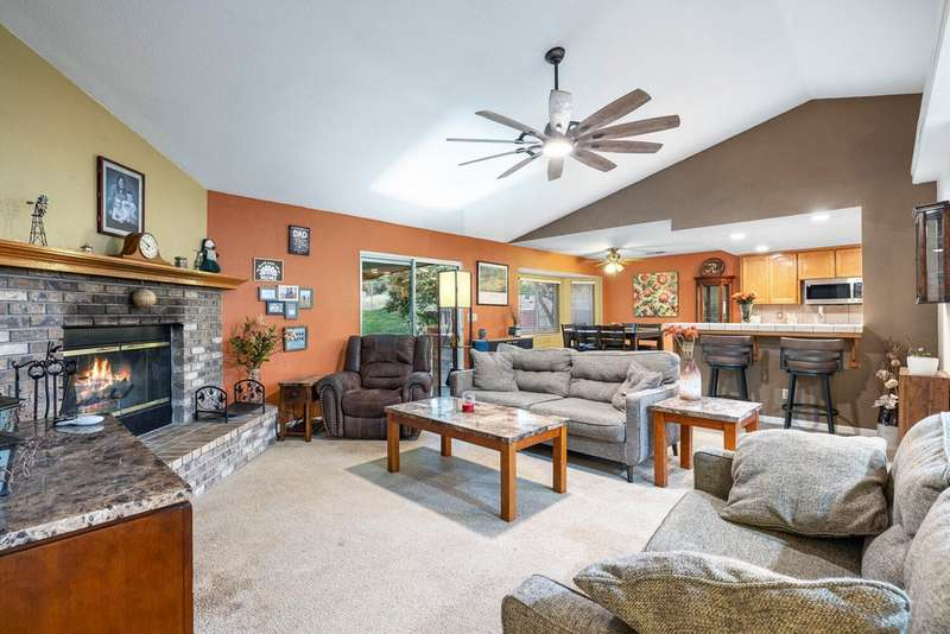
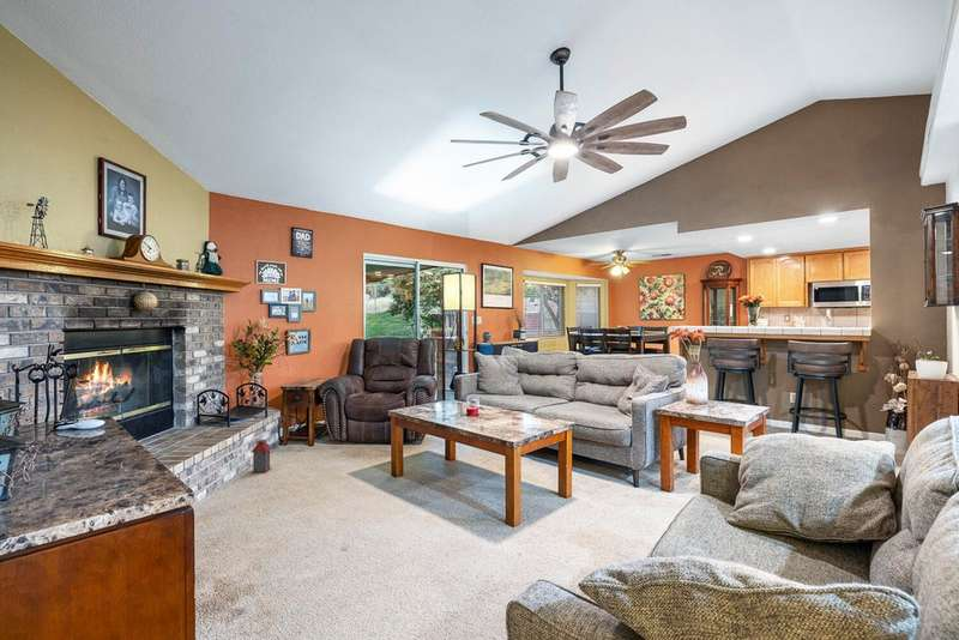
+ lantern (261, 452)
